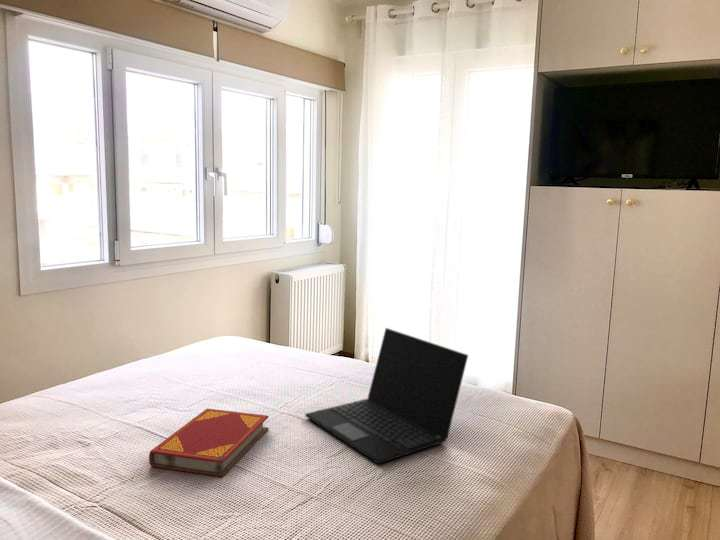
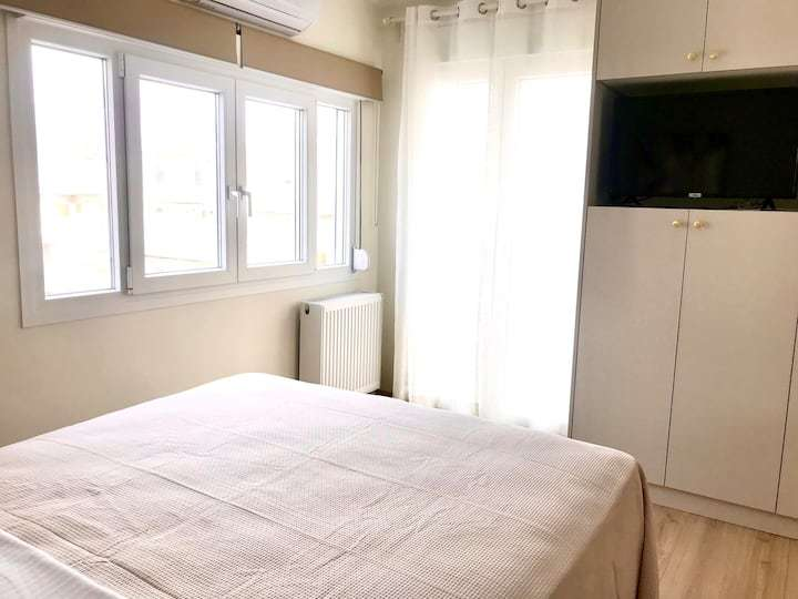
- laptop (383, 387)
- hardback book (213, 439)
